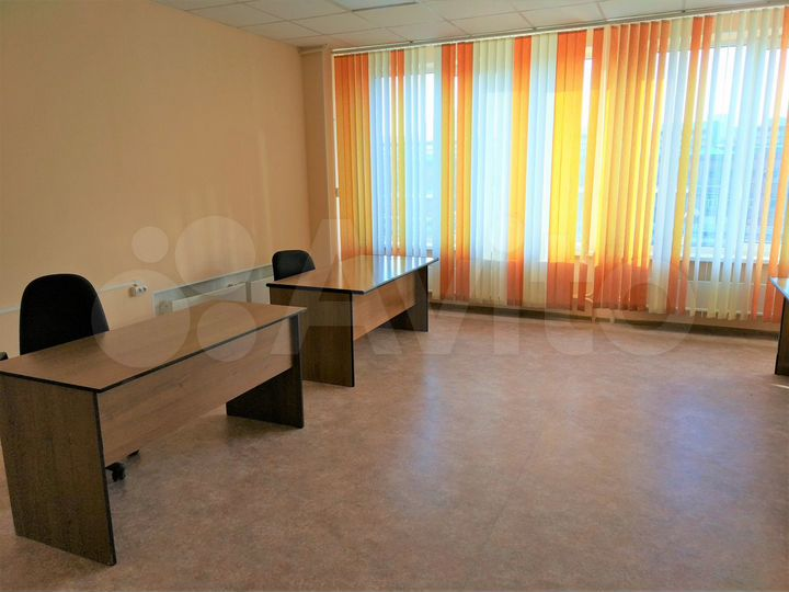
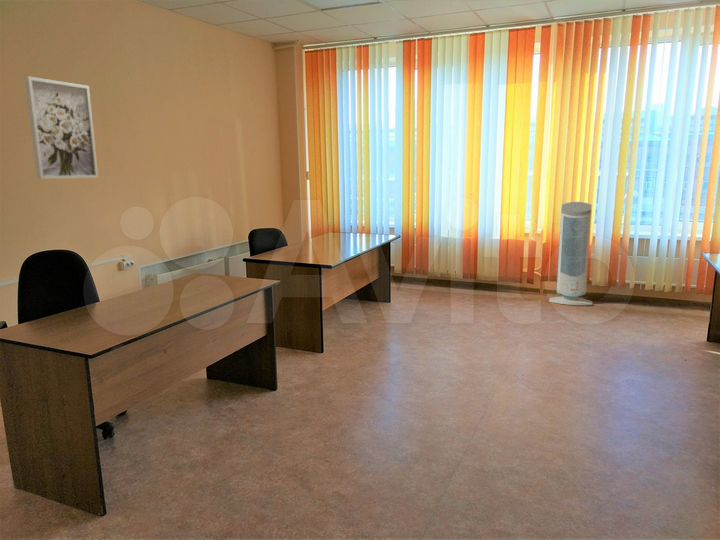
+ wall art (64, 130)
+ air purifier (573, 253)
